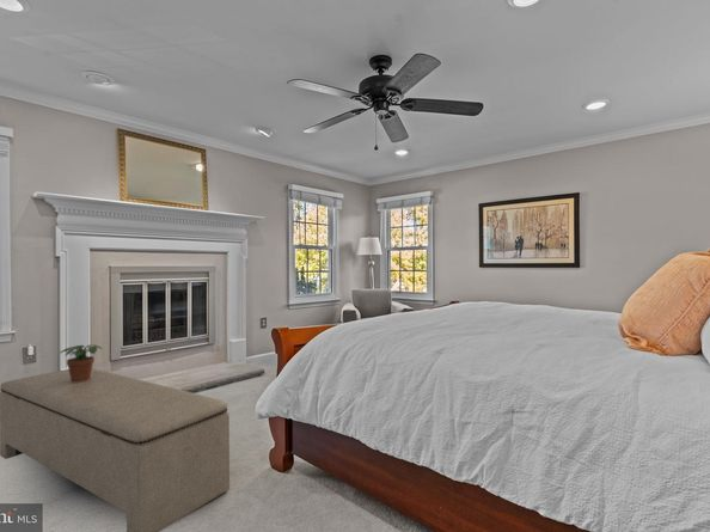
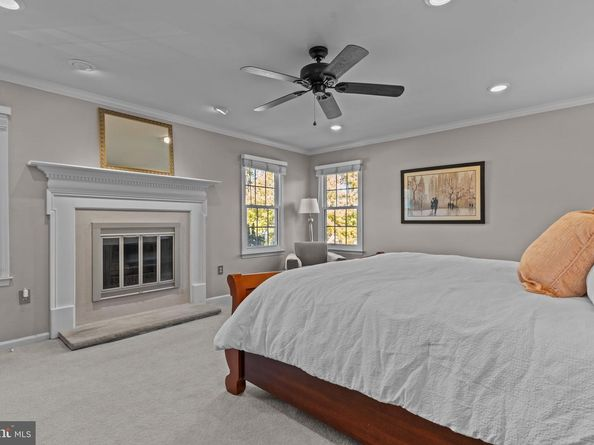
- potted plant (81, 362)
- bench (104, 429)
